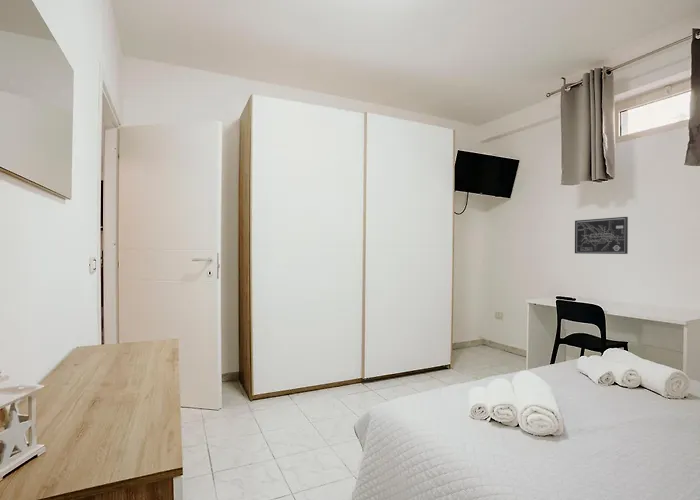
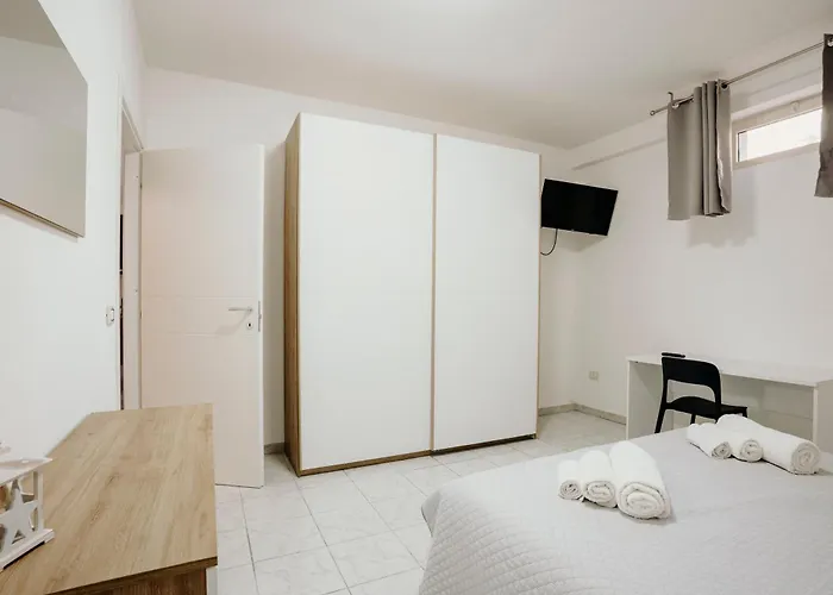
- wall art (599, 236)
